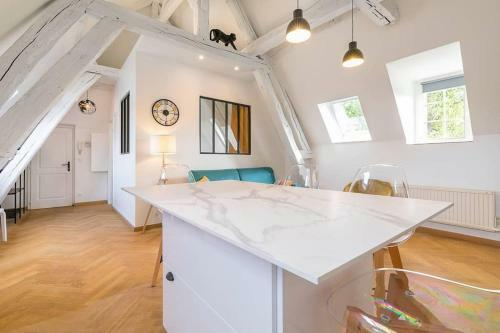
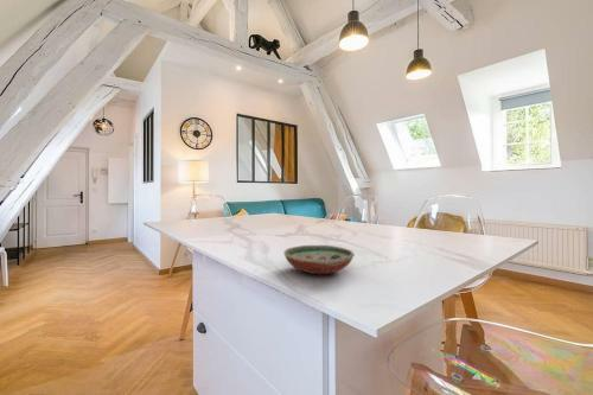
+ decorative bowl (318, 260)
